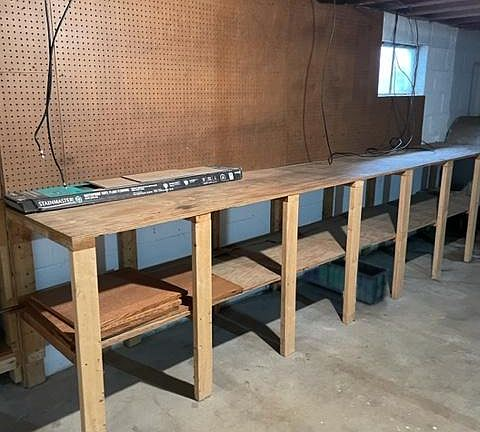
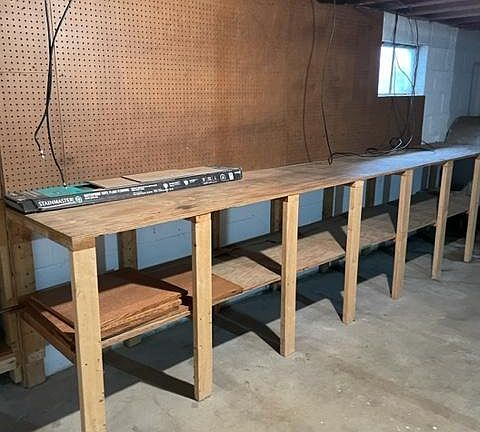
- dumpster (343, 276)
